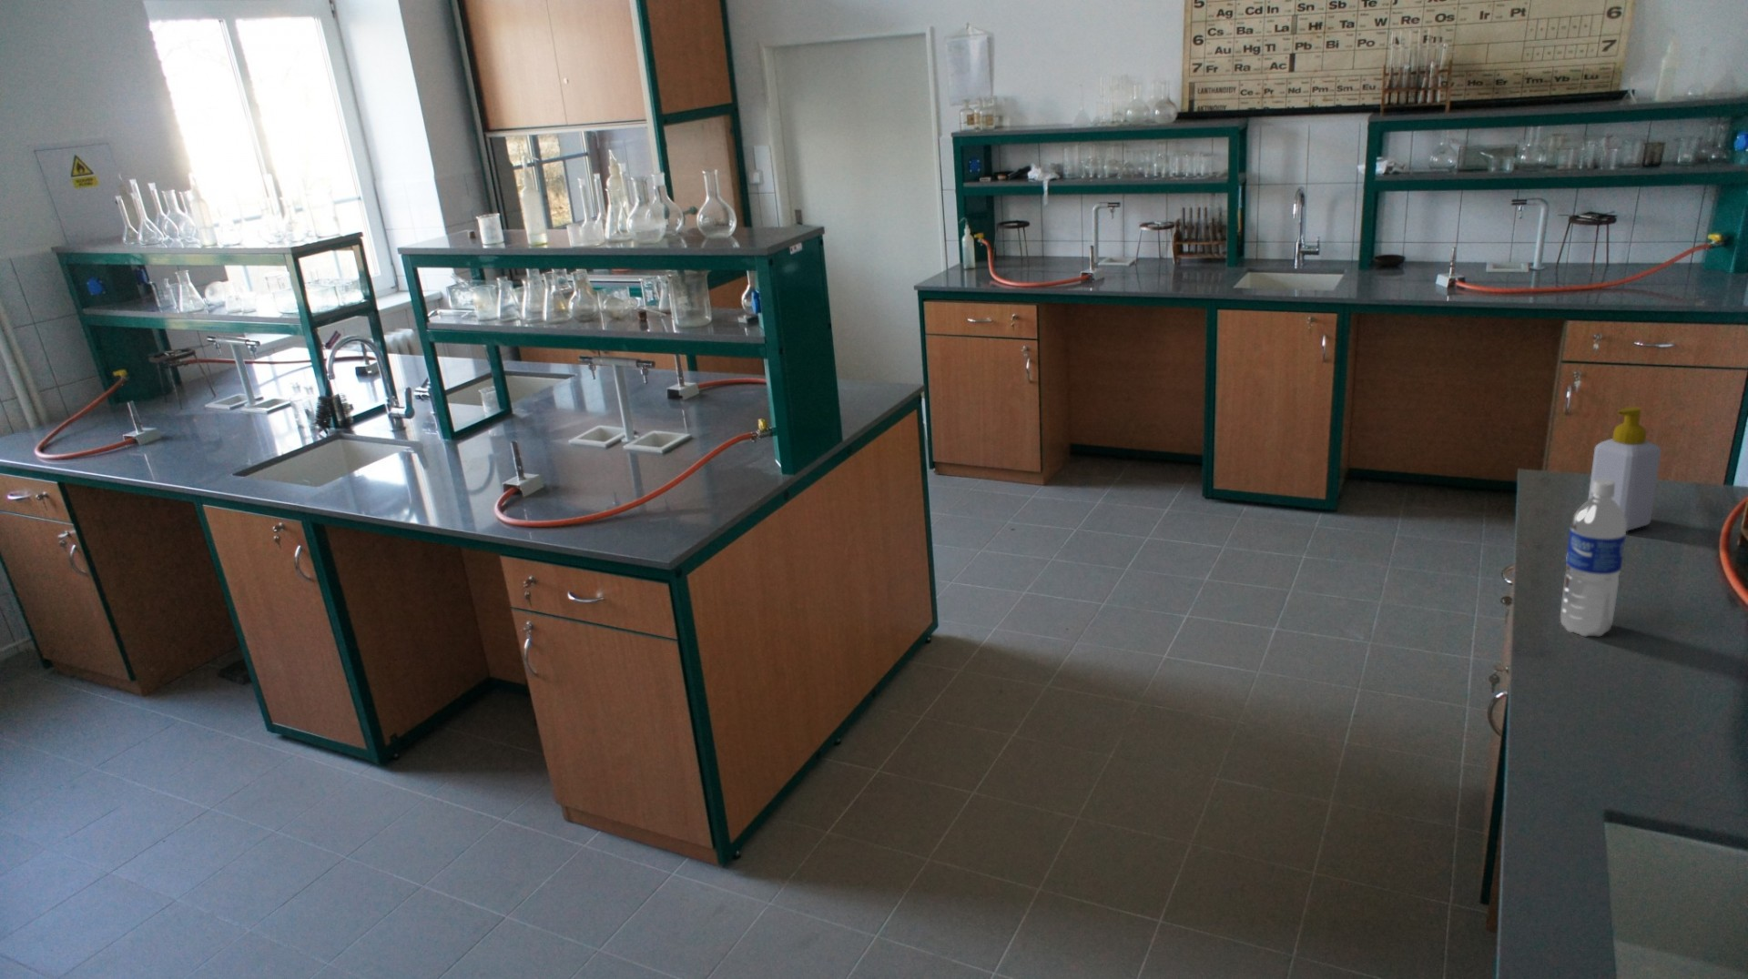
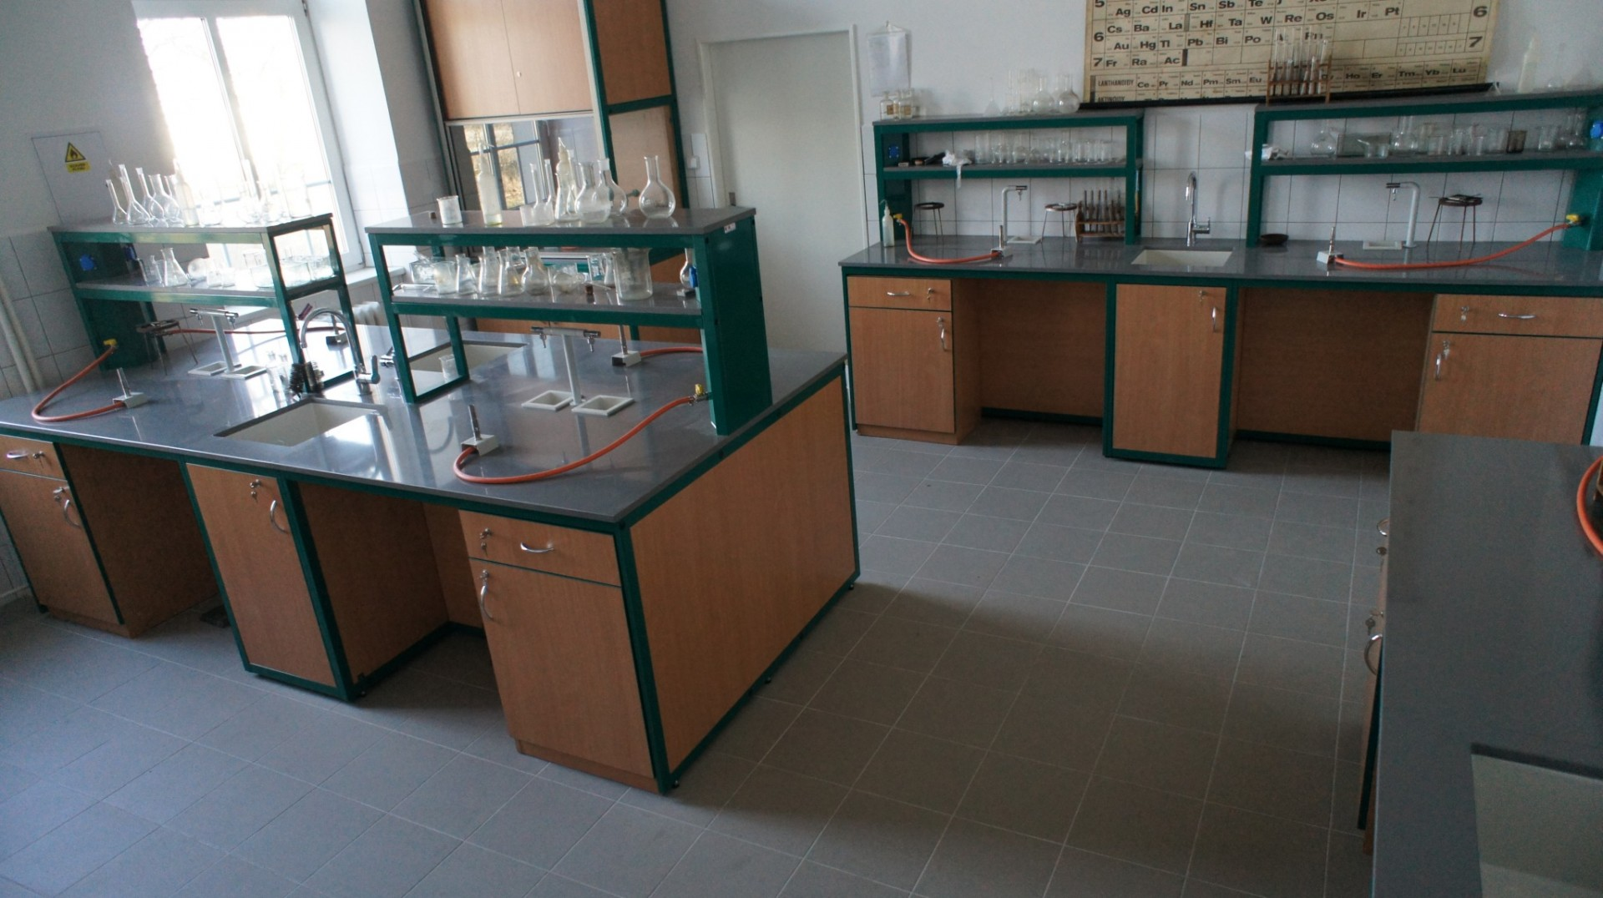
- soap bottle (1626, 466)
- water bottle (1594, 557)
